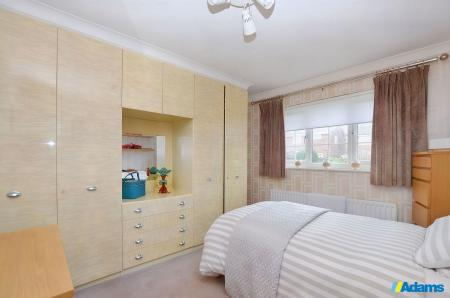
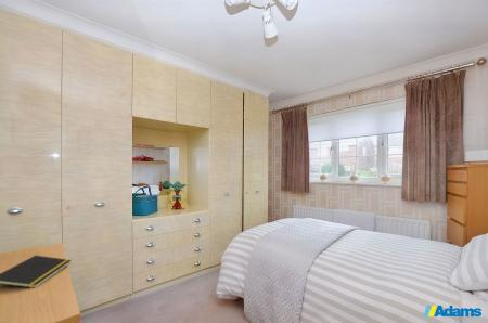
+ notepad (35, 270)
